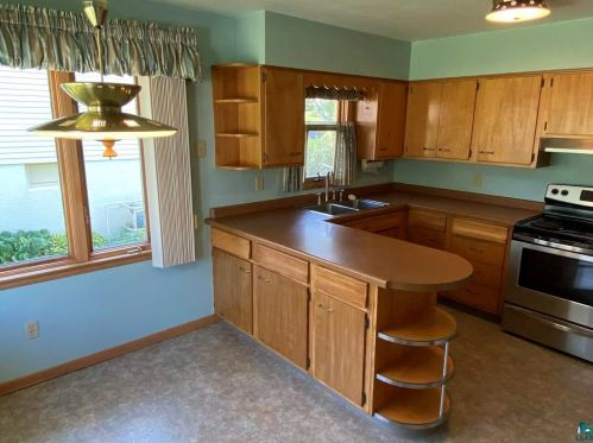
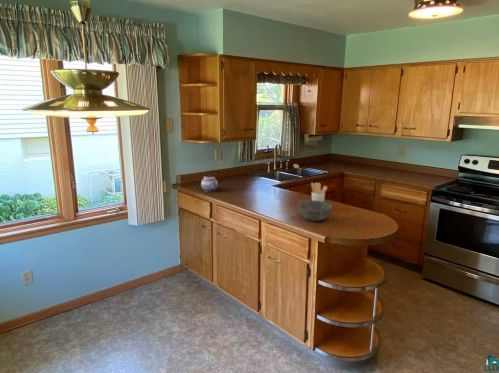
+ bowl (314, 212)
+ utensil holder (317, 195)
+ teapot (209, 182)
